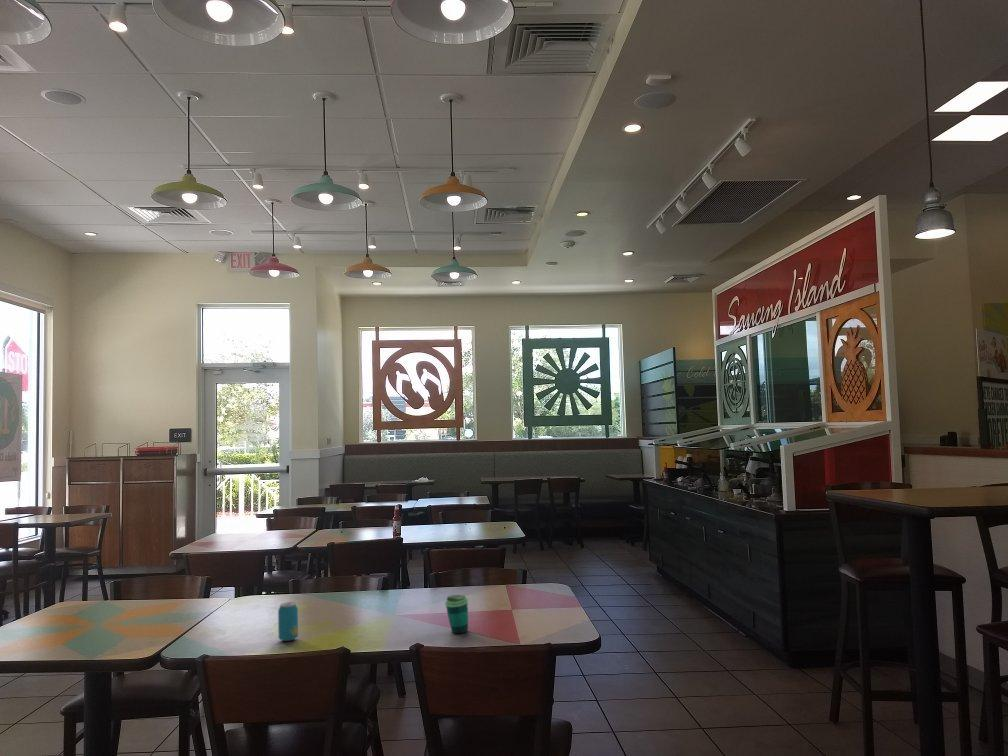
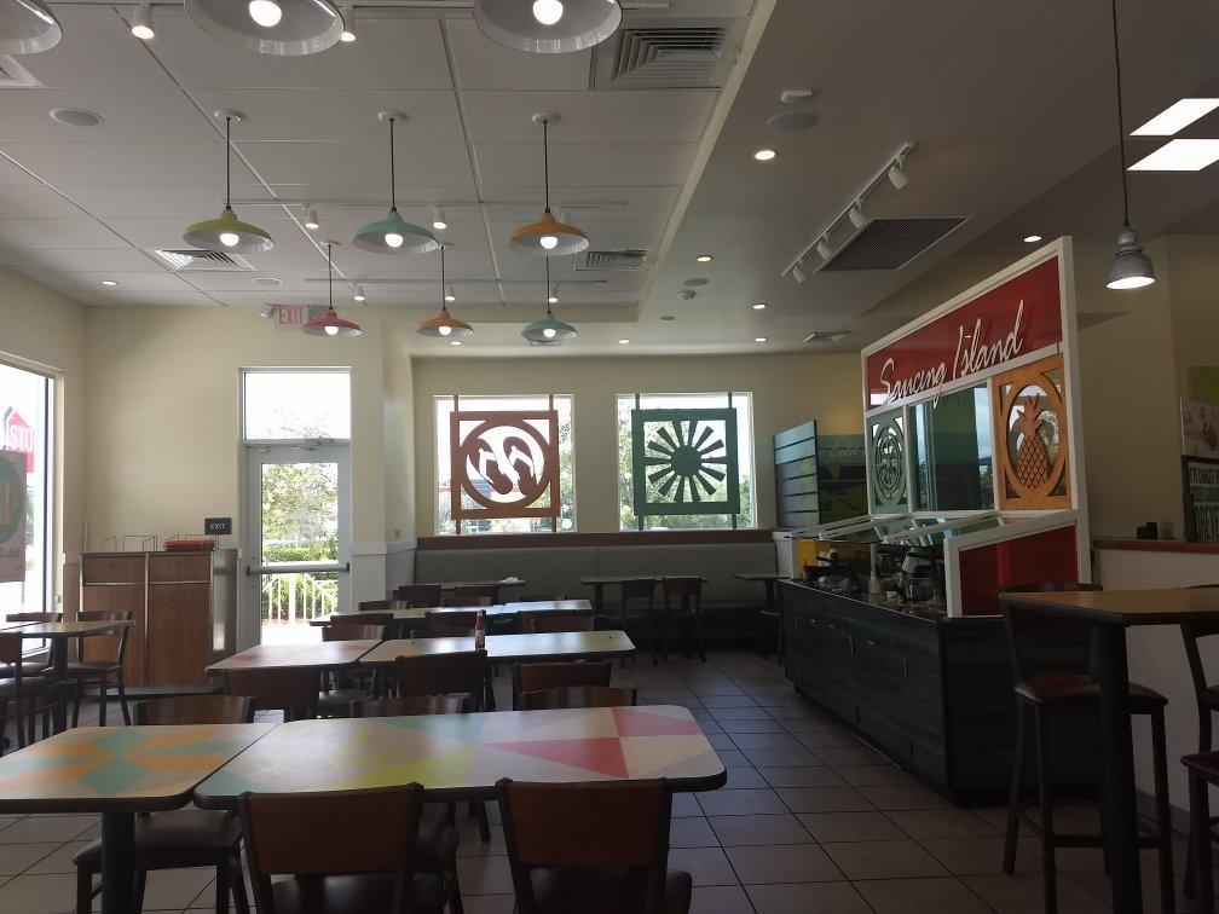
- beverage can (288, 621)
- cup (456, 614)
